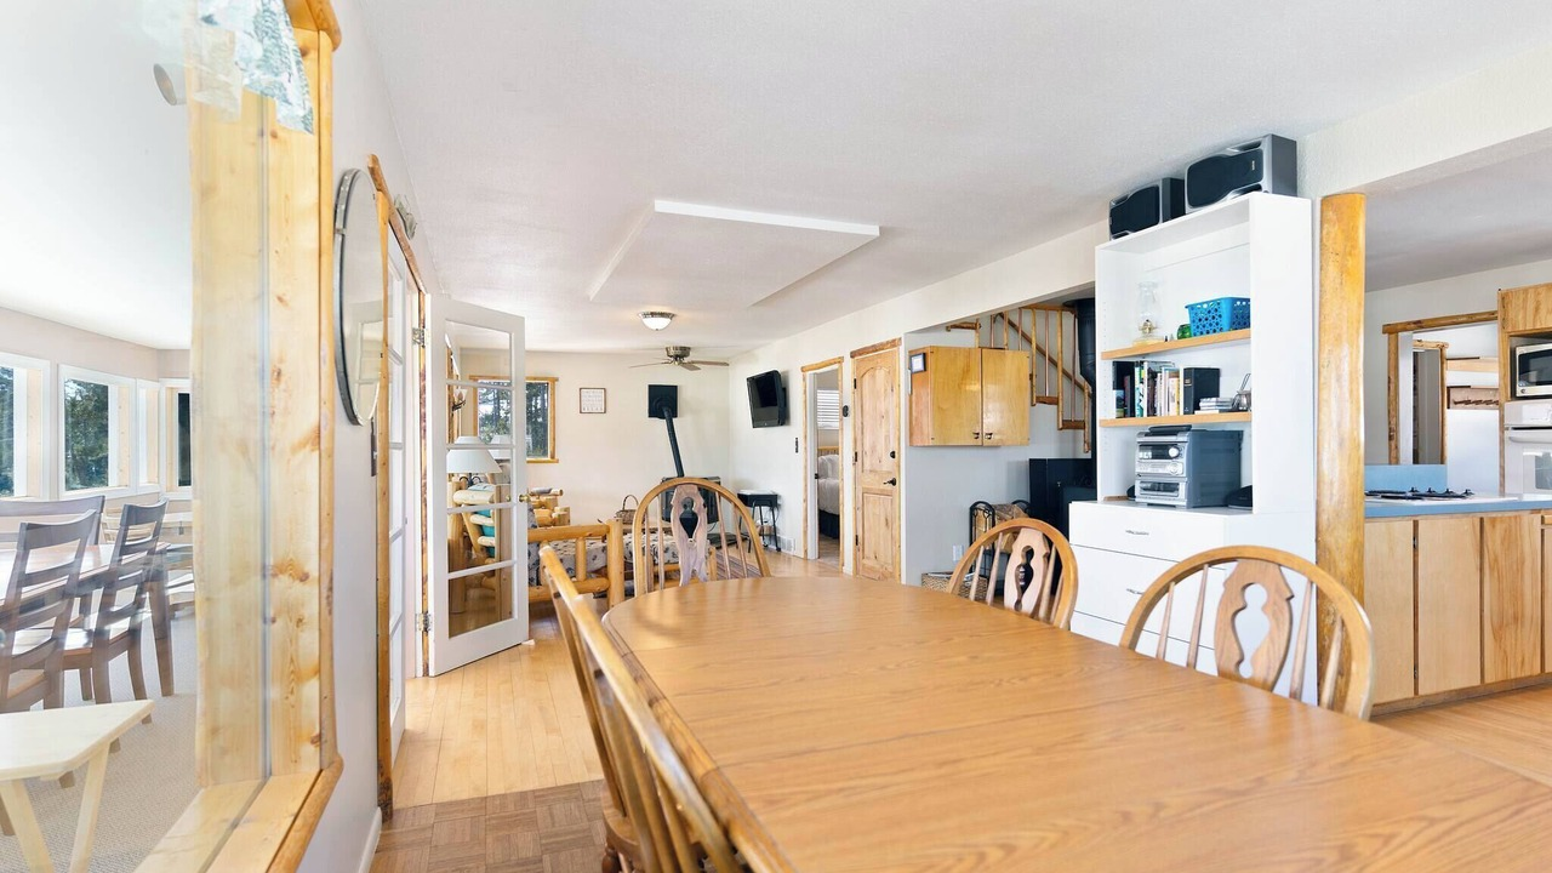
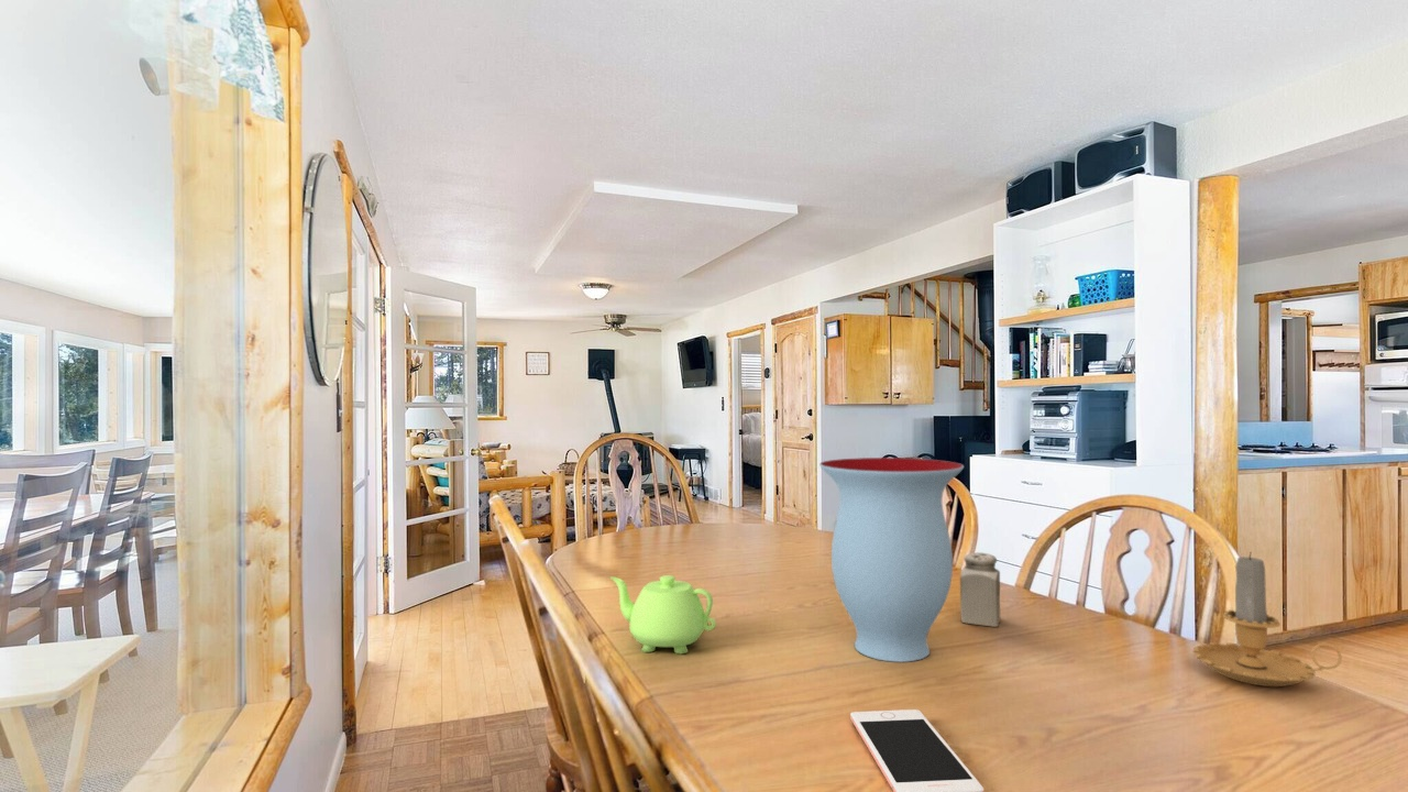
+ teapot (662, 609)
+ candle (1264, 615)
+ vase (890, 556)
+ salt shaker (980, 586)
+ cell phone (910, 750)
